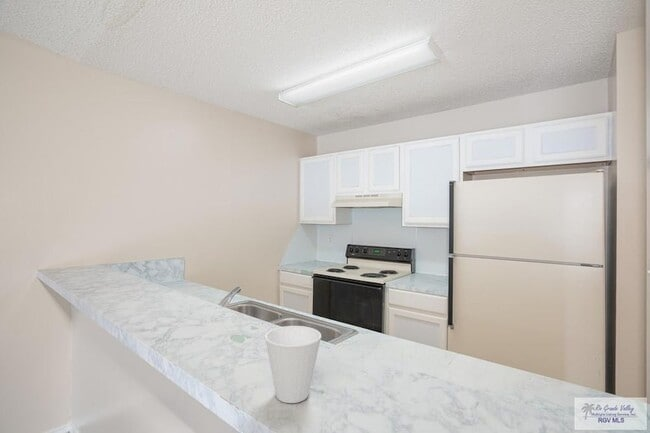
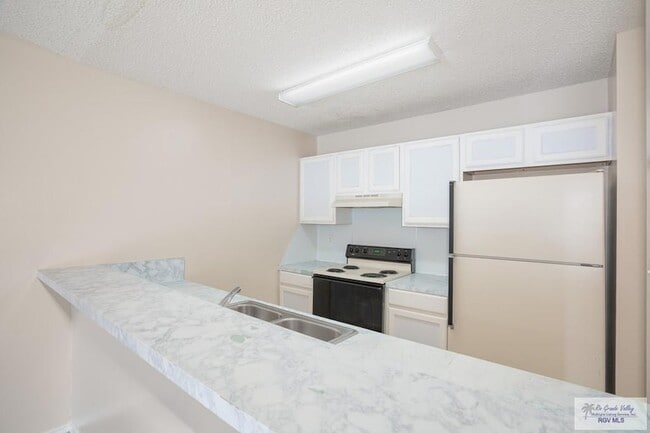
- cup (292, 364)
